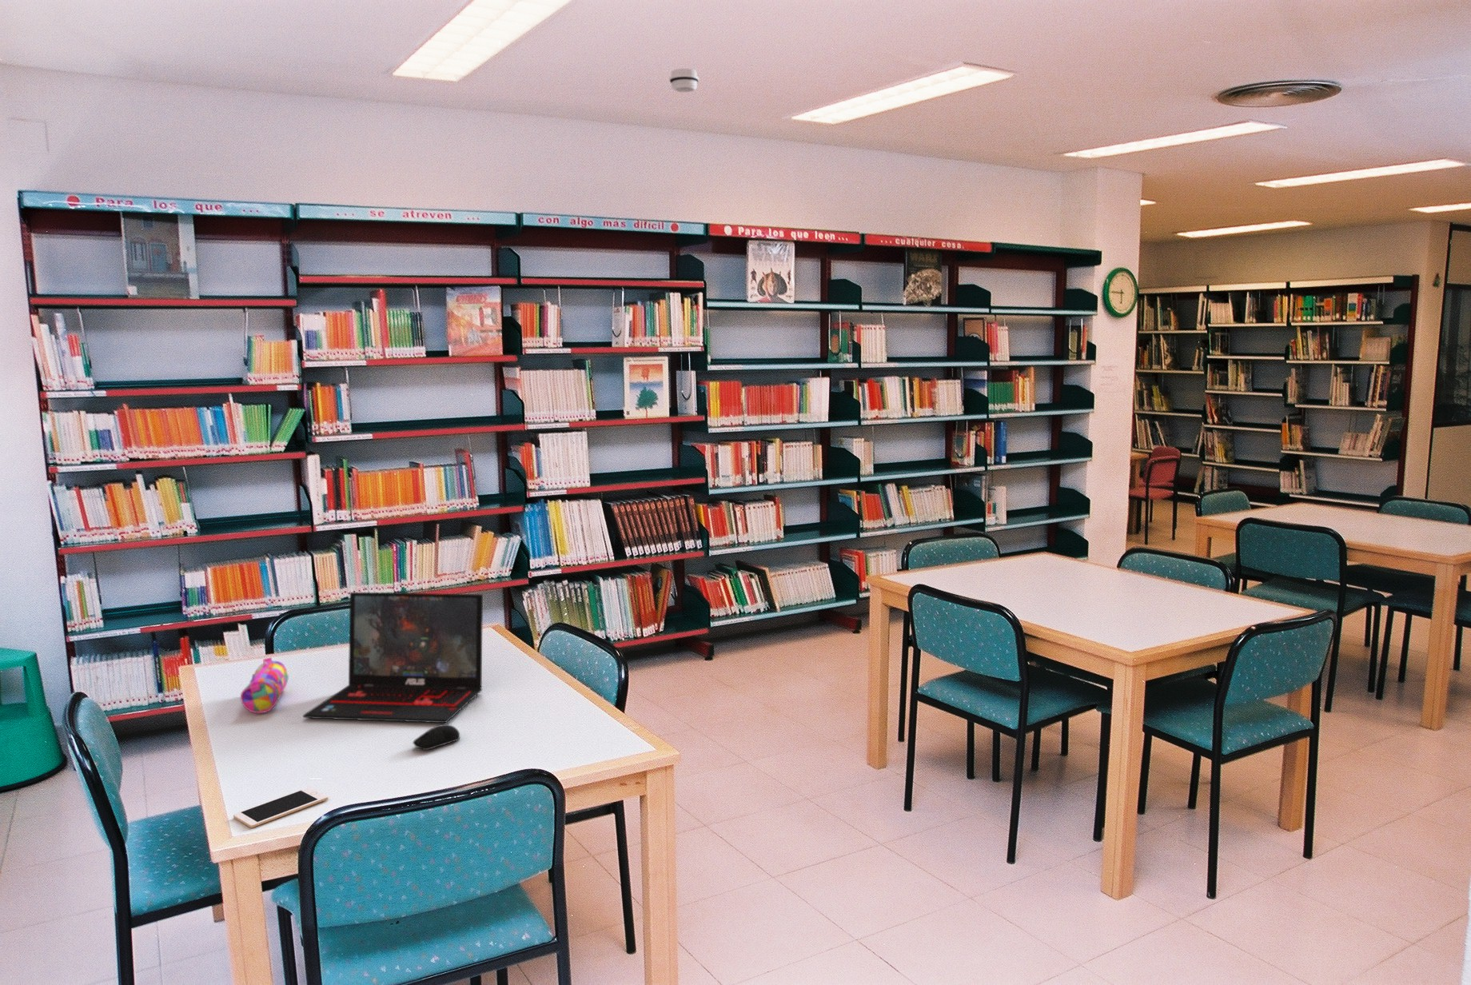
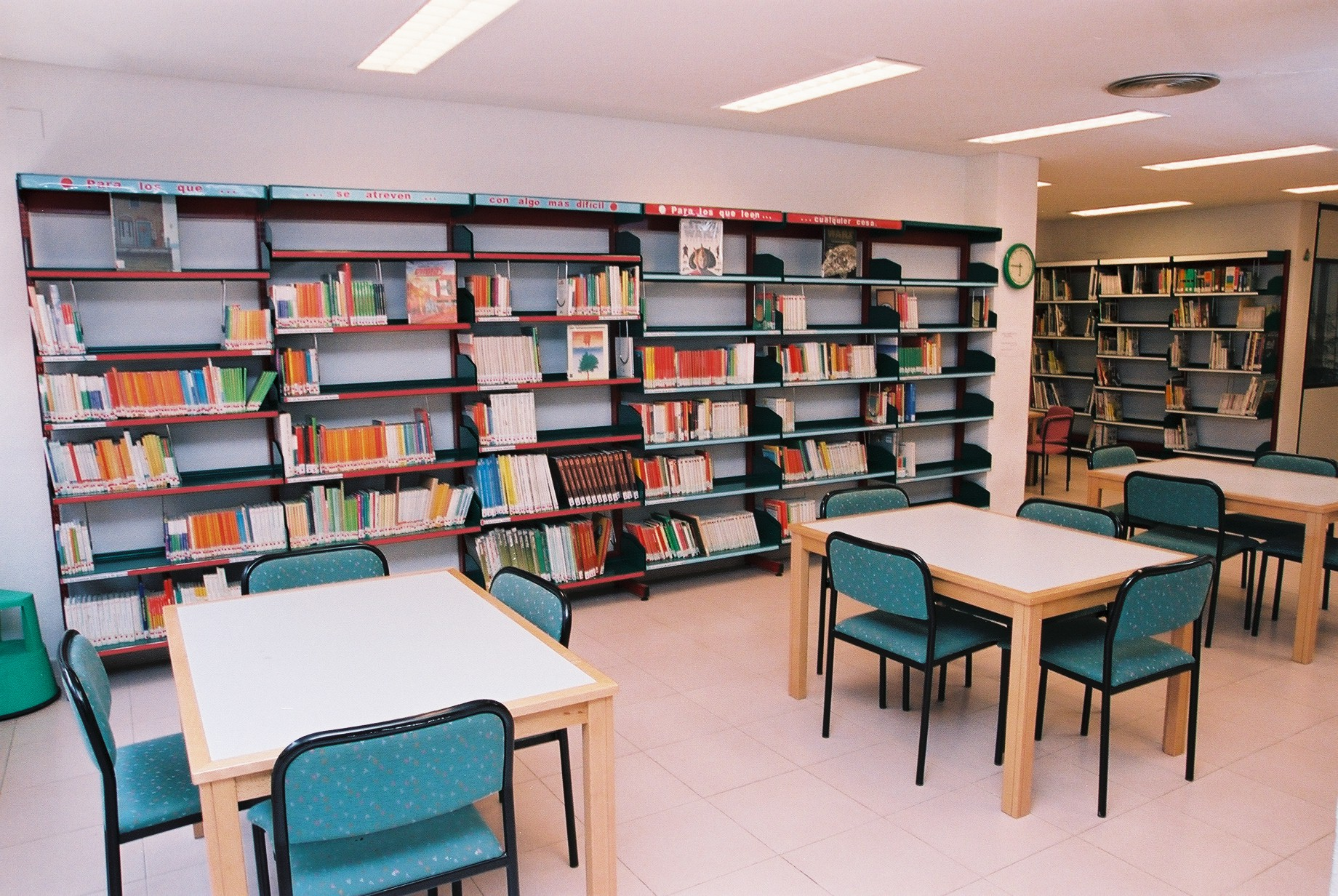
- pencil case (265, 685)
- cell phone (281, 806)
- computer mouse (436, 734)
- smoke detector (684, 80)
- laptop (396, 655)
